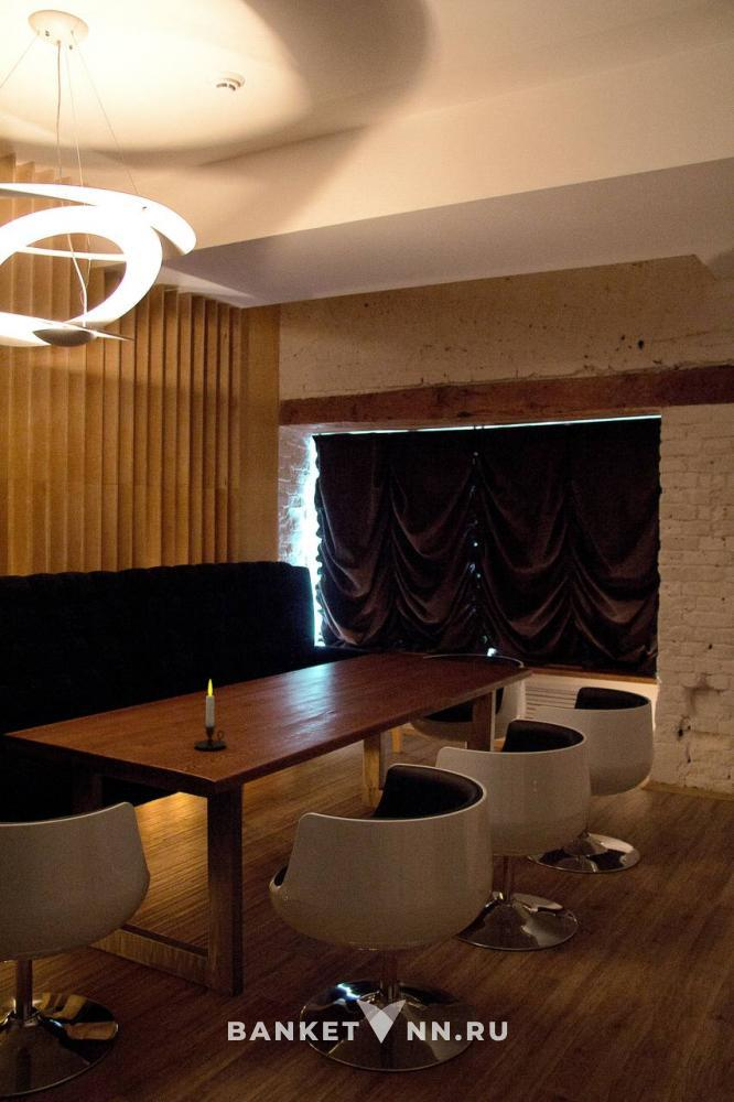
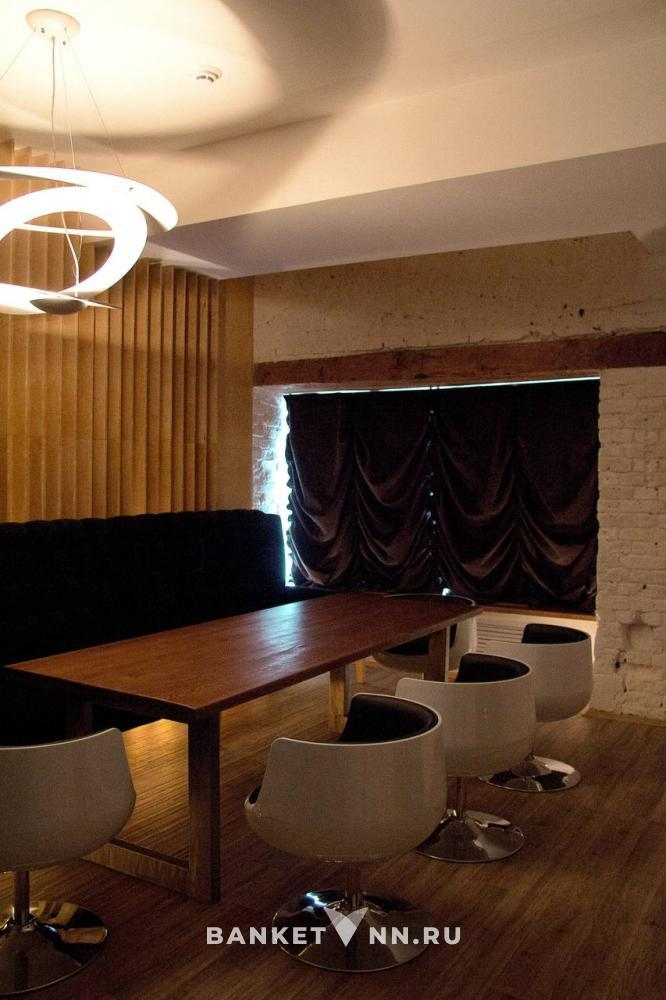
- candle (212, 712)
